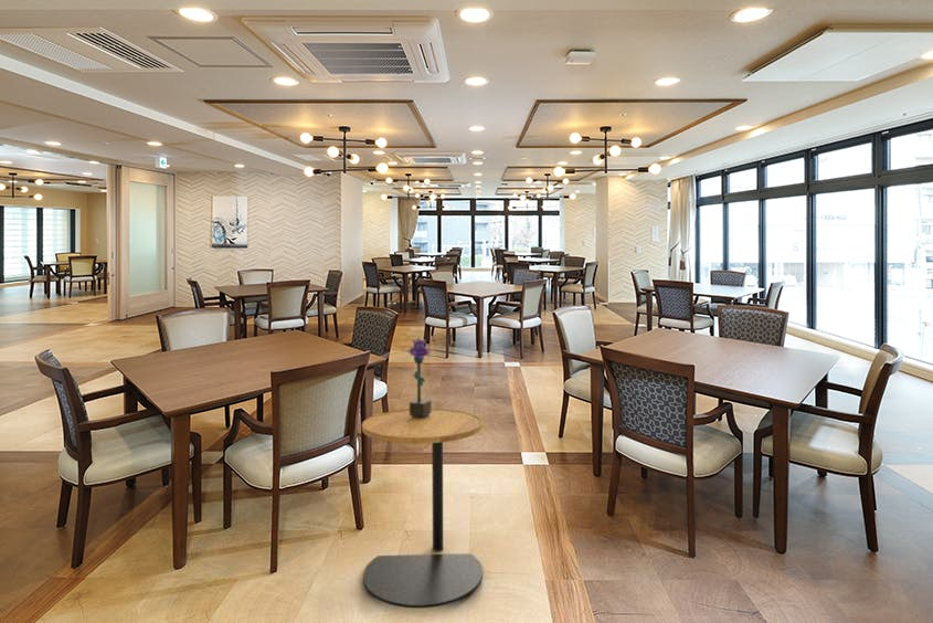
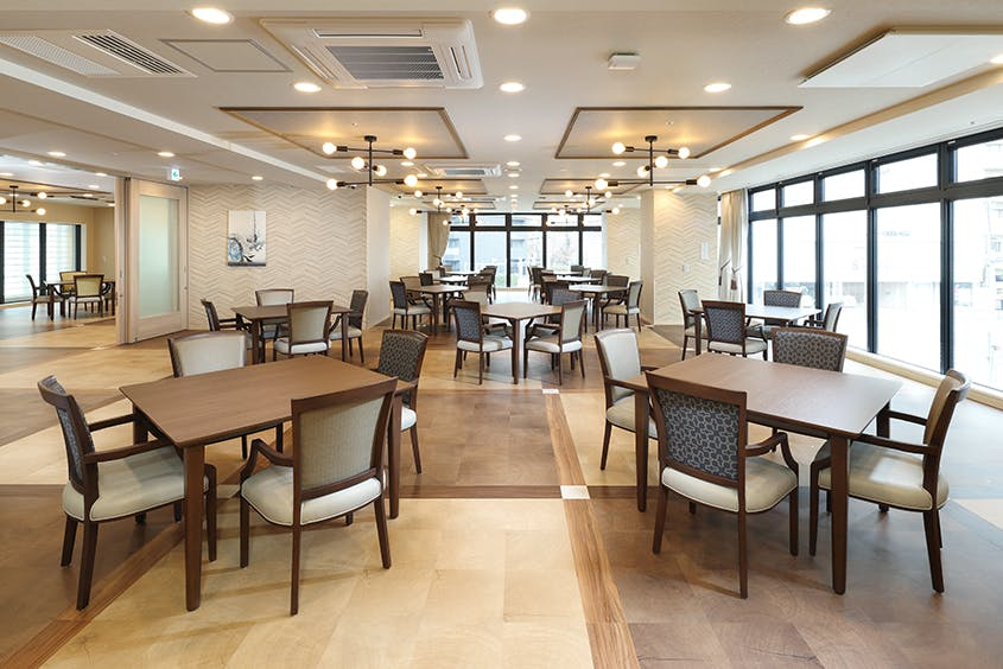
- side table (433, 497)
- potted flower (418, 376)
